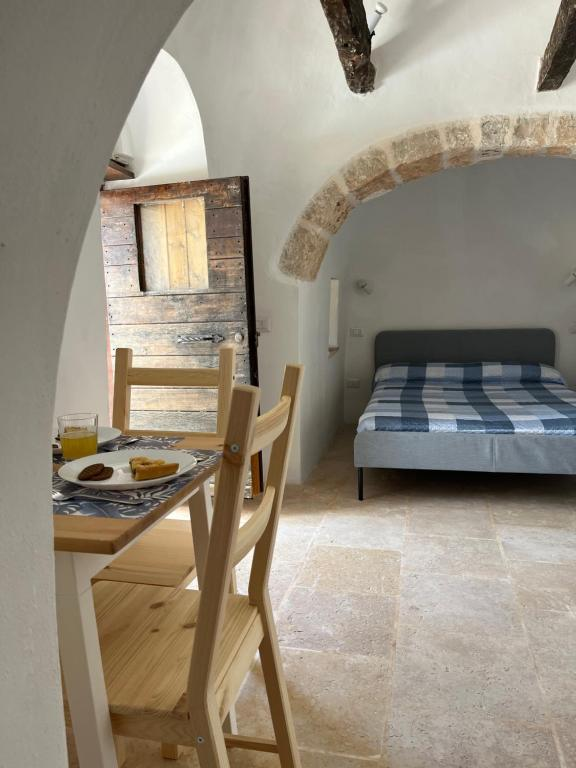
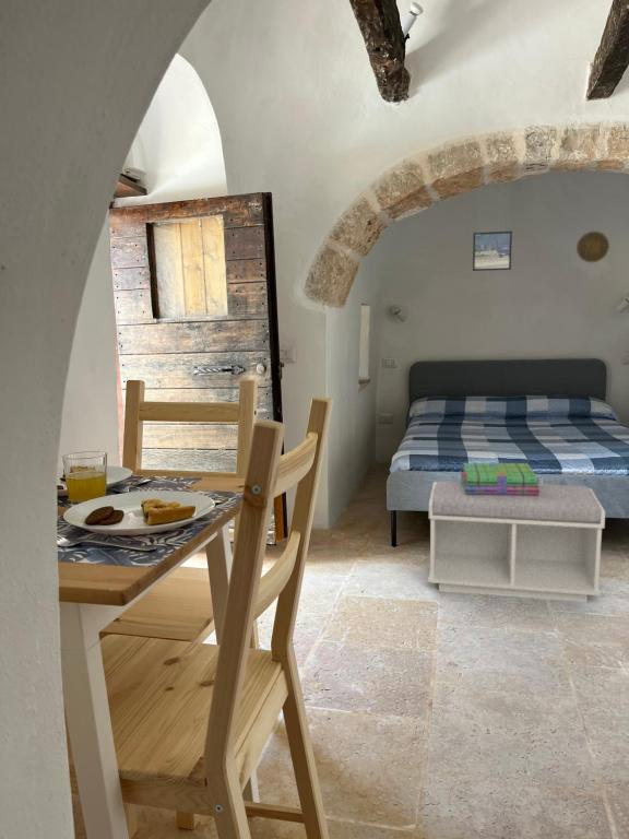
+ stack of books (498, 477)
+ bench (510, 537)
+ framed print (491, 251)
+ decorative plate (593, 247)
